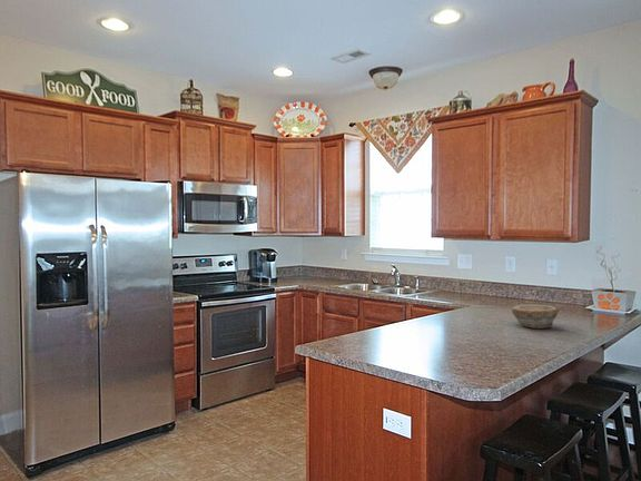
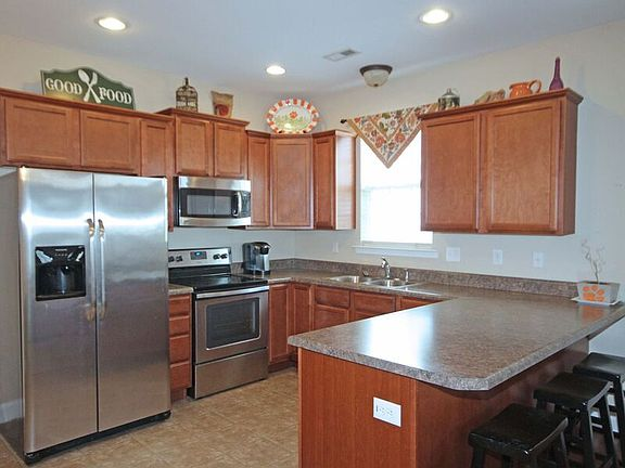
- bowl (534, 316)
